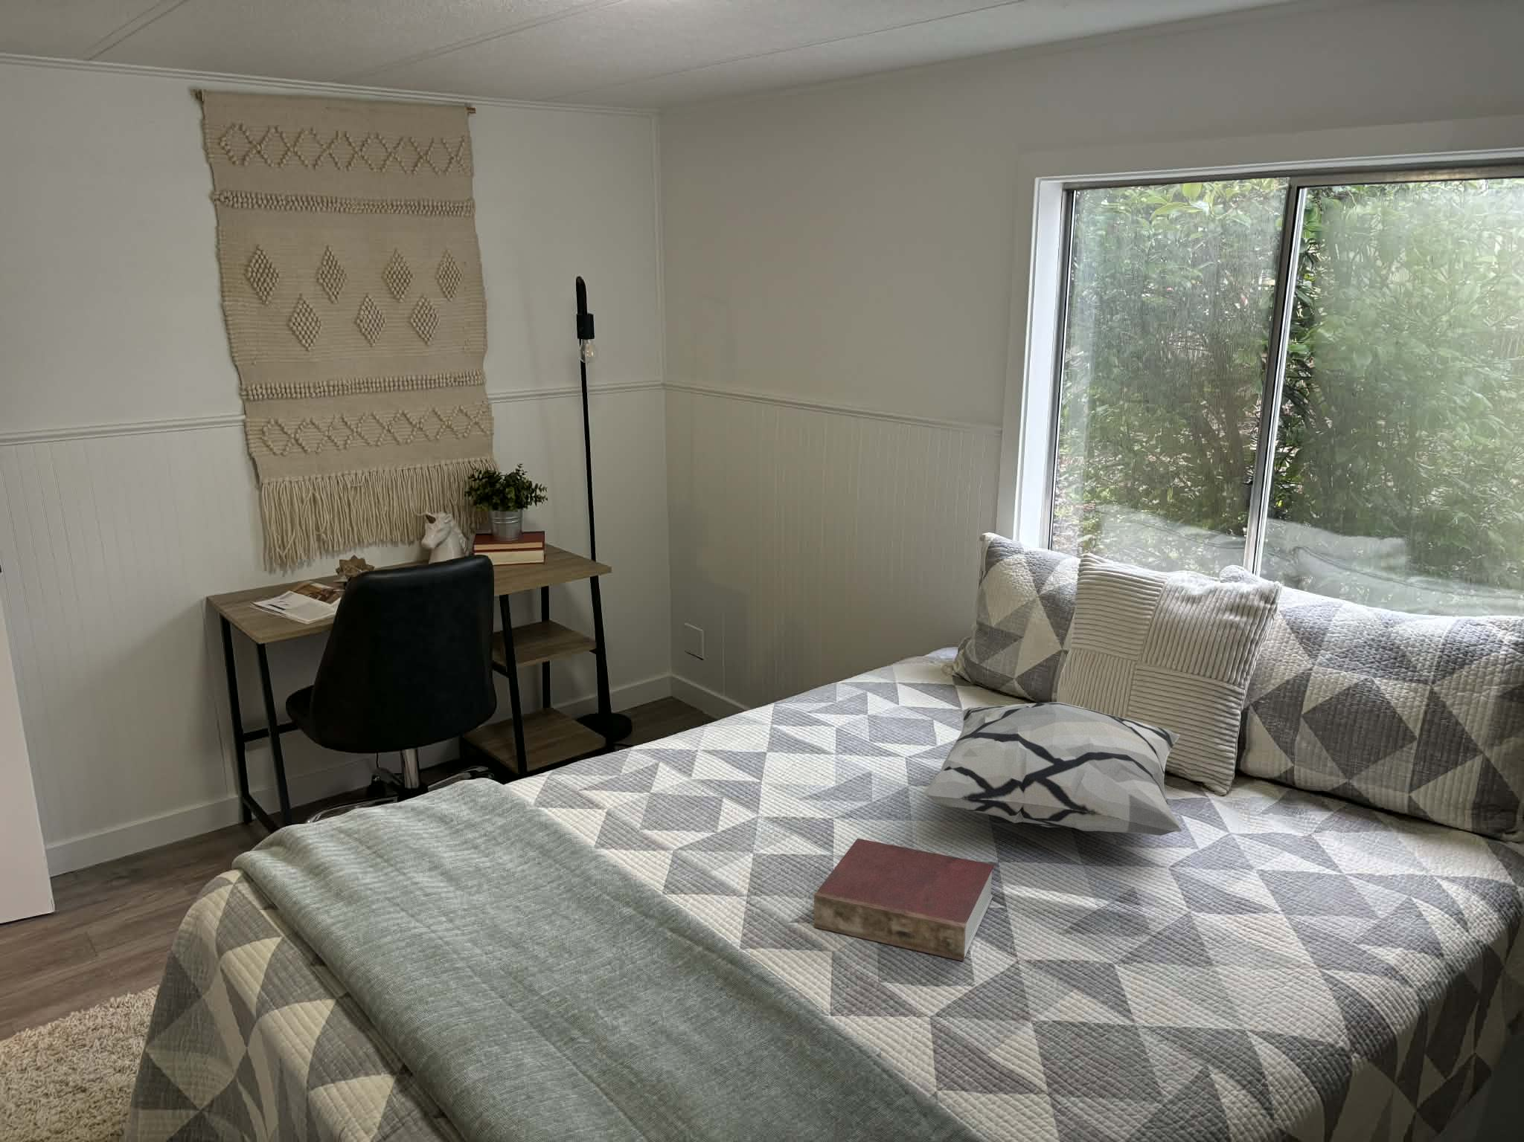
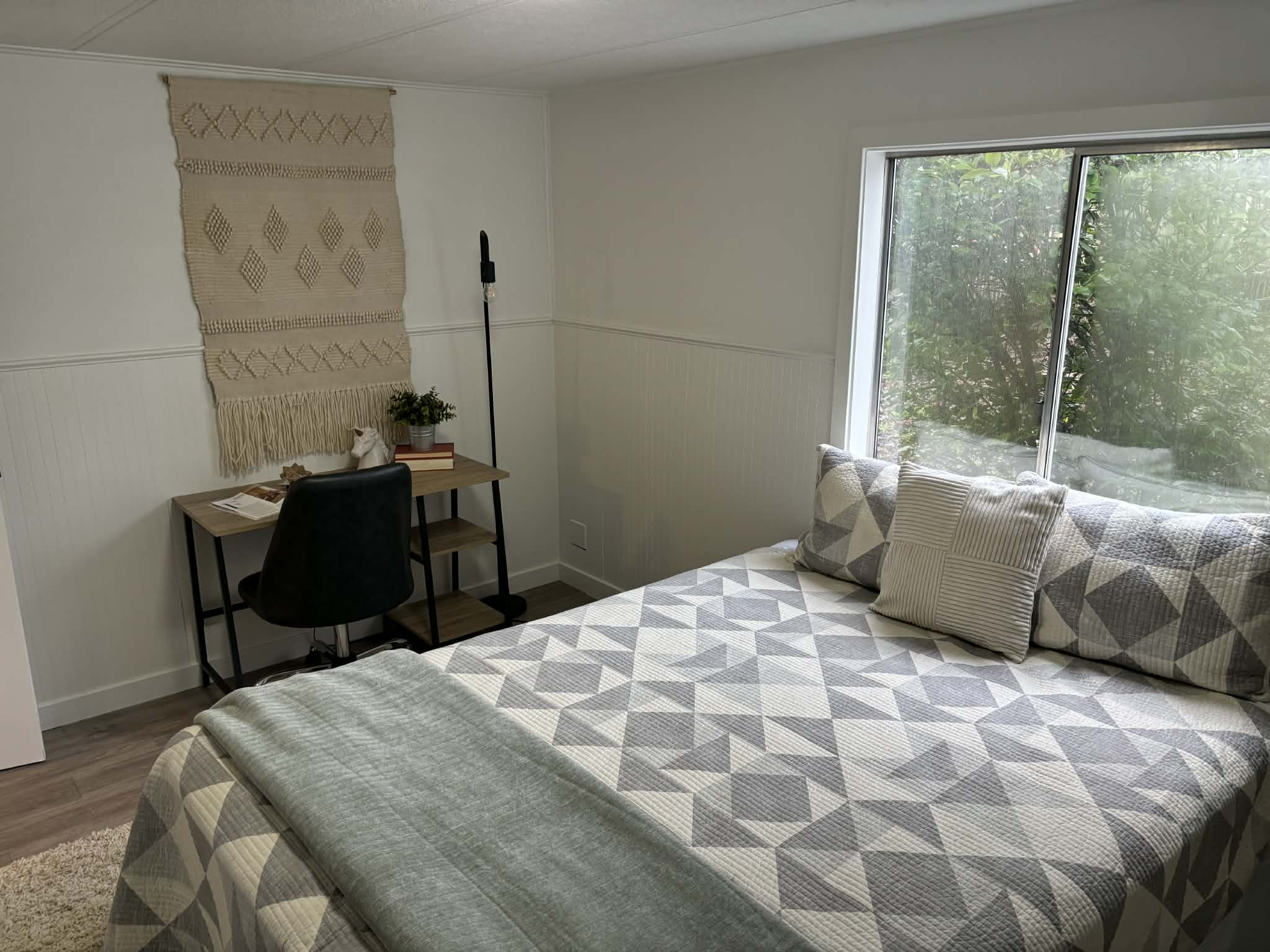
- decorative pillow (1057, 763)
- book (906, 895)
